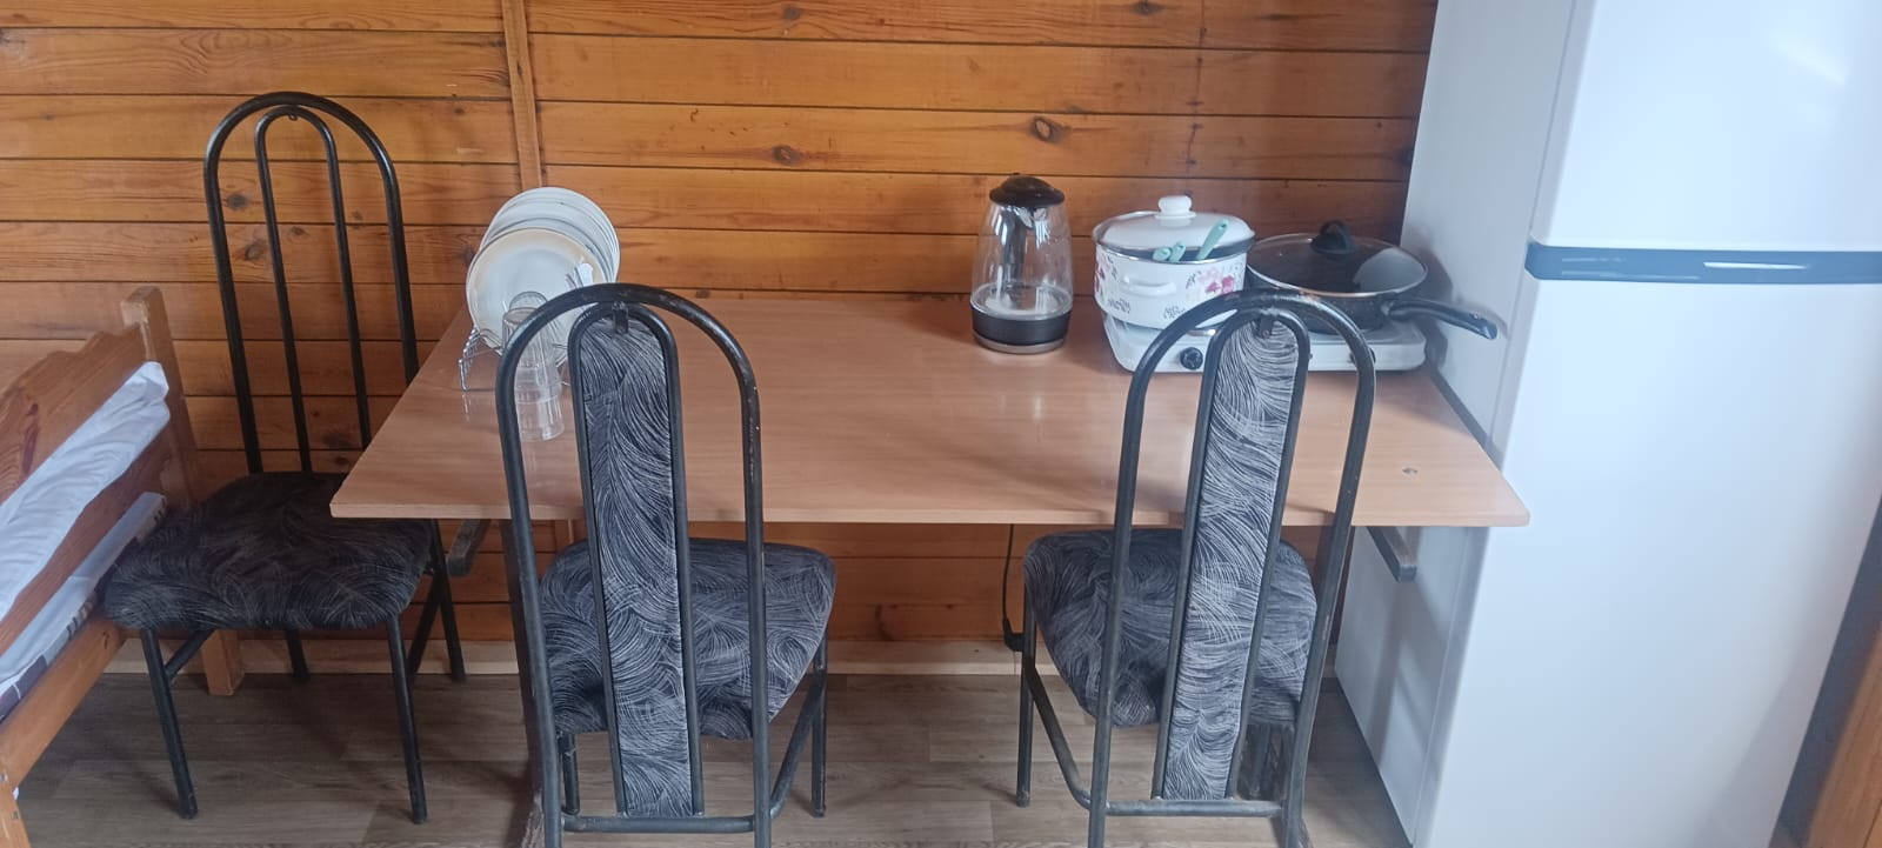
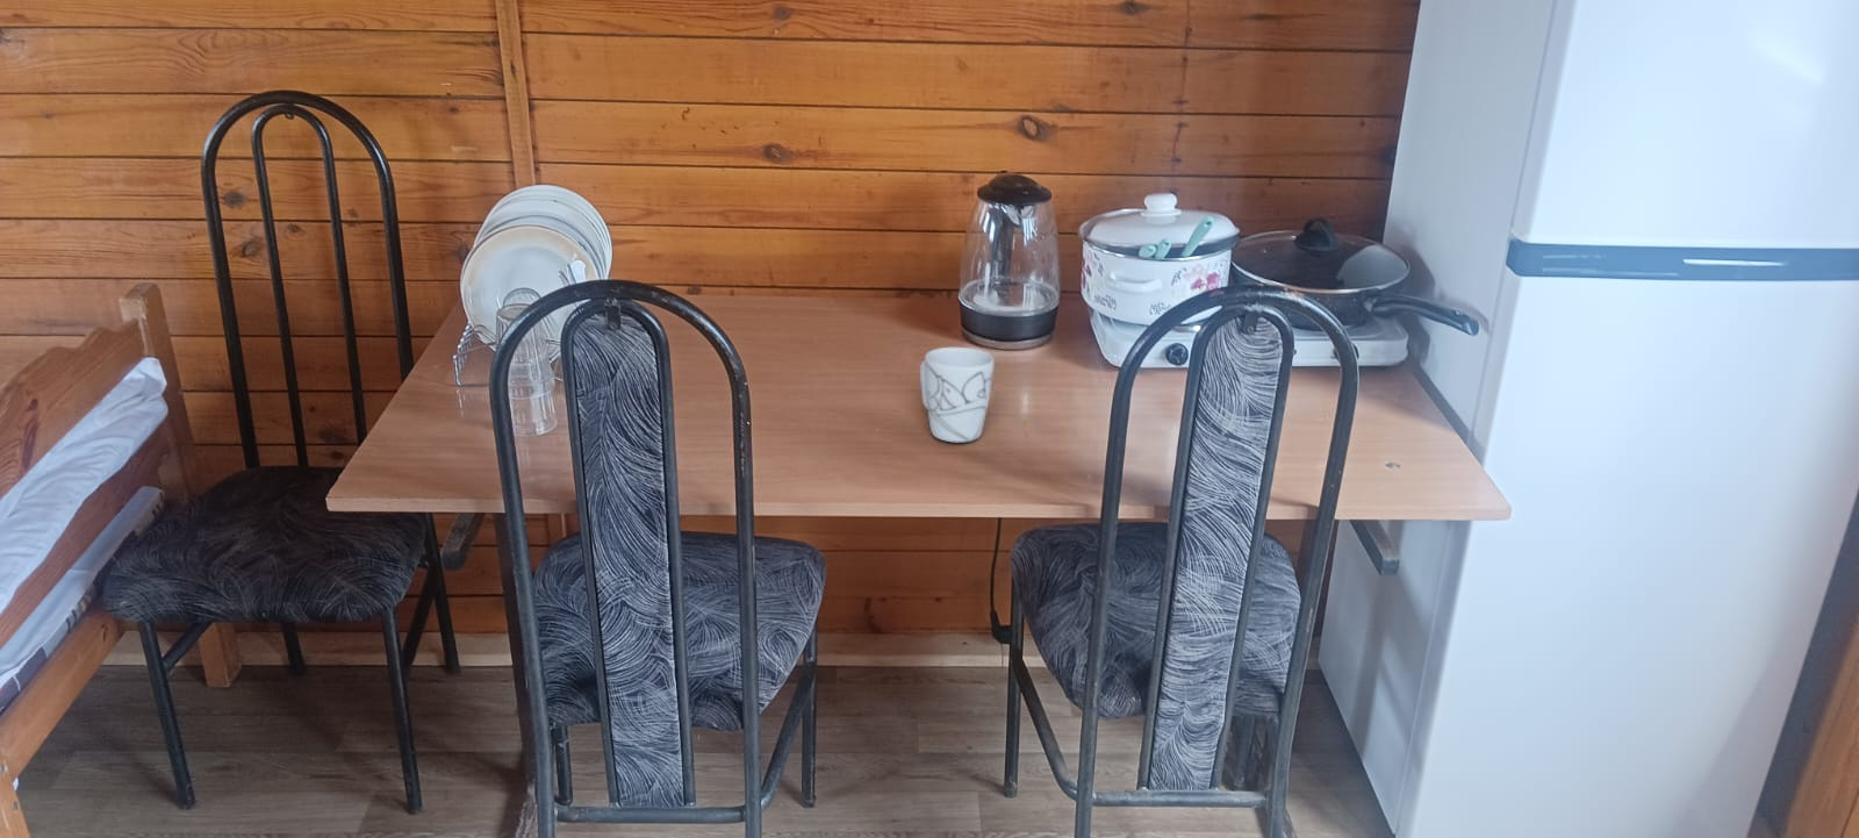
+ mug (950, 391)
